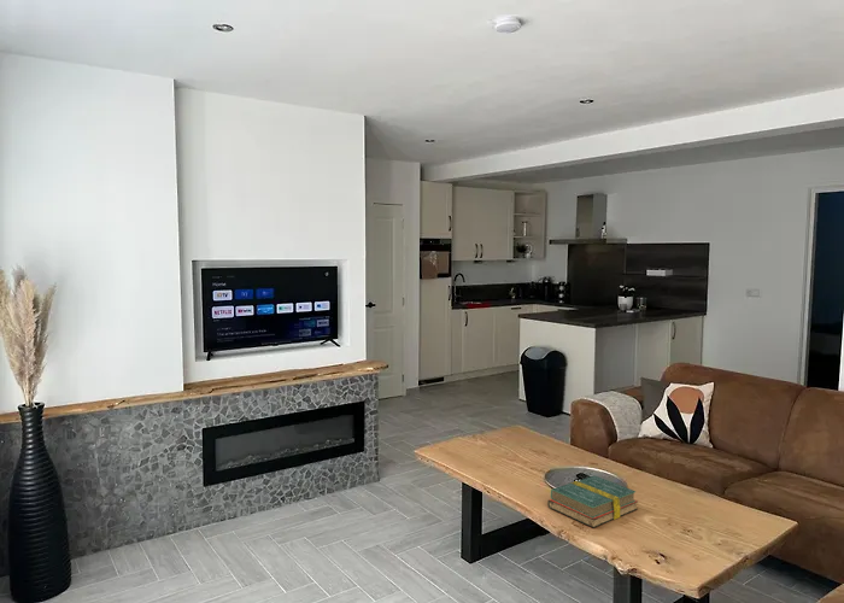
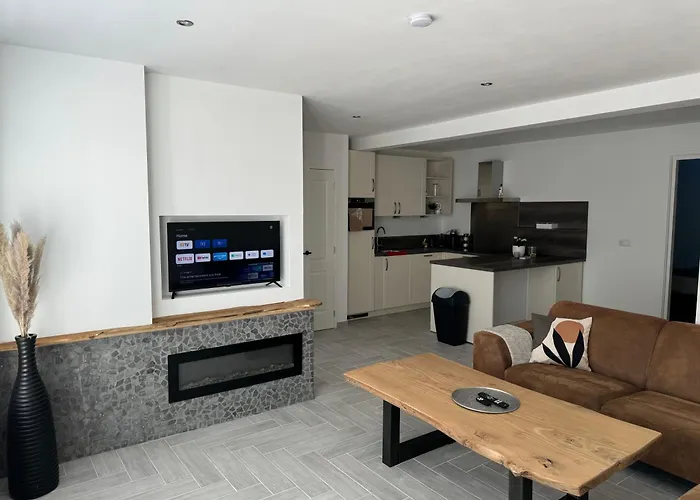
- hardback book (592, 498)
